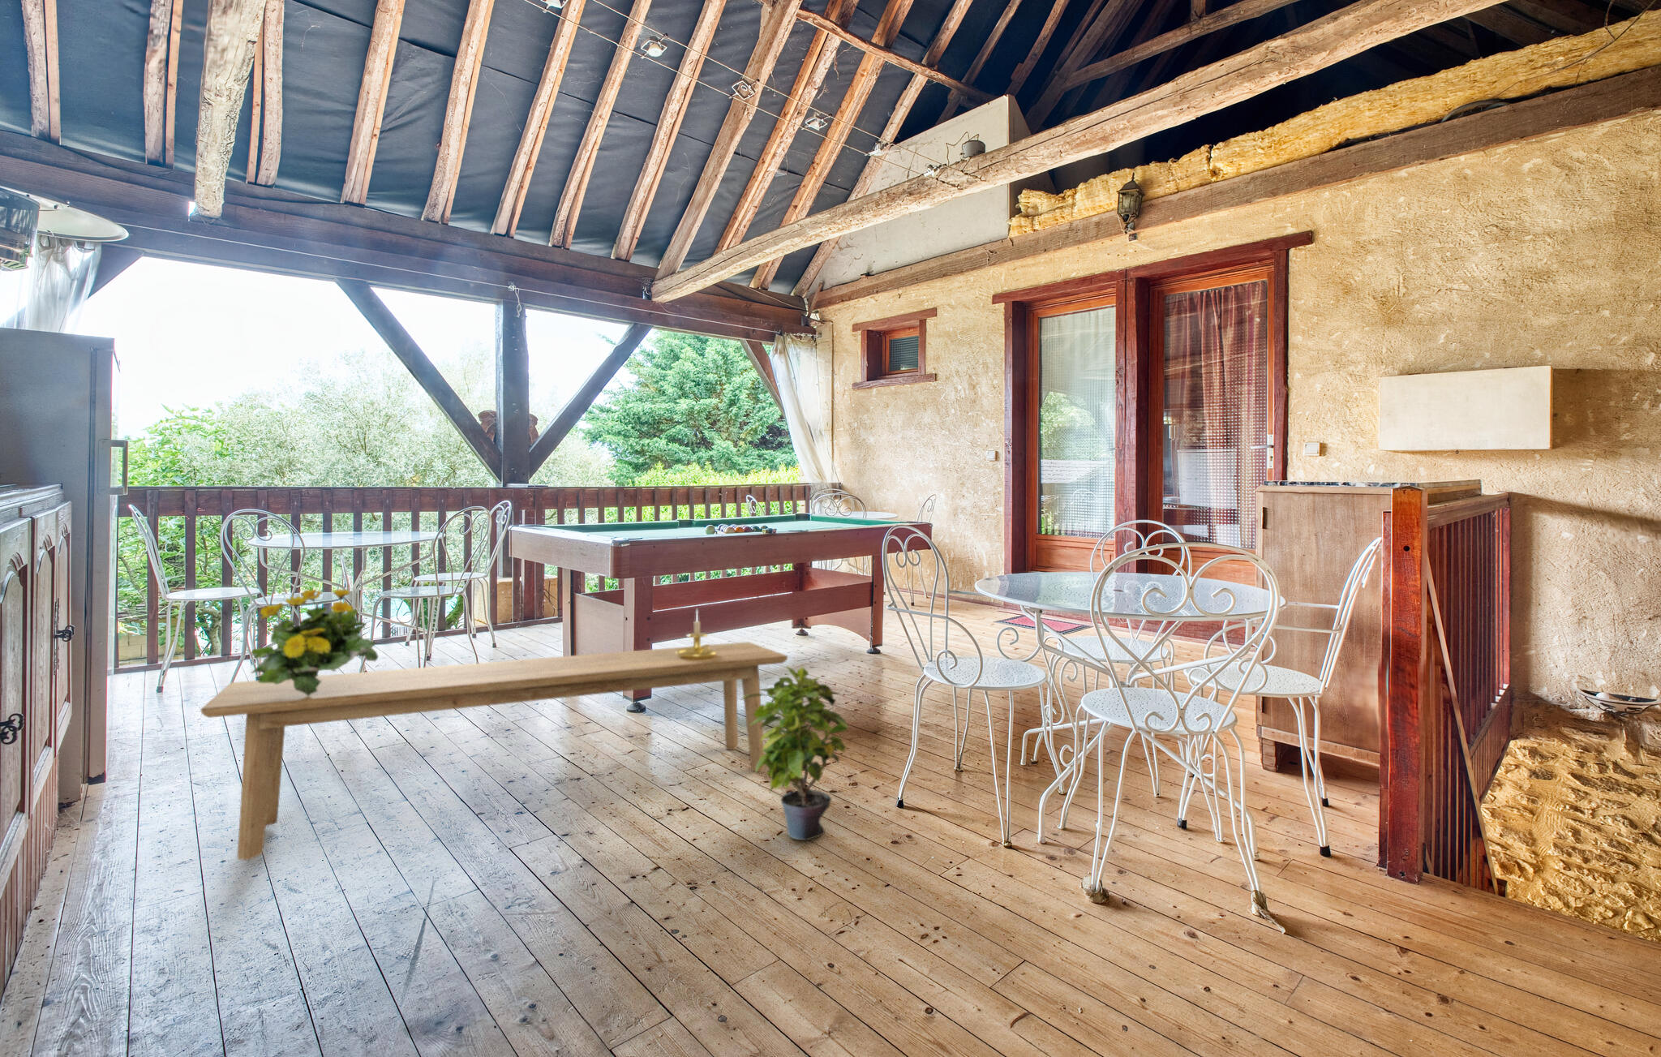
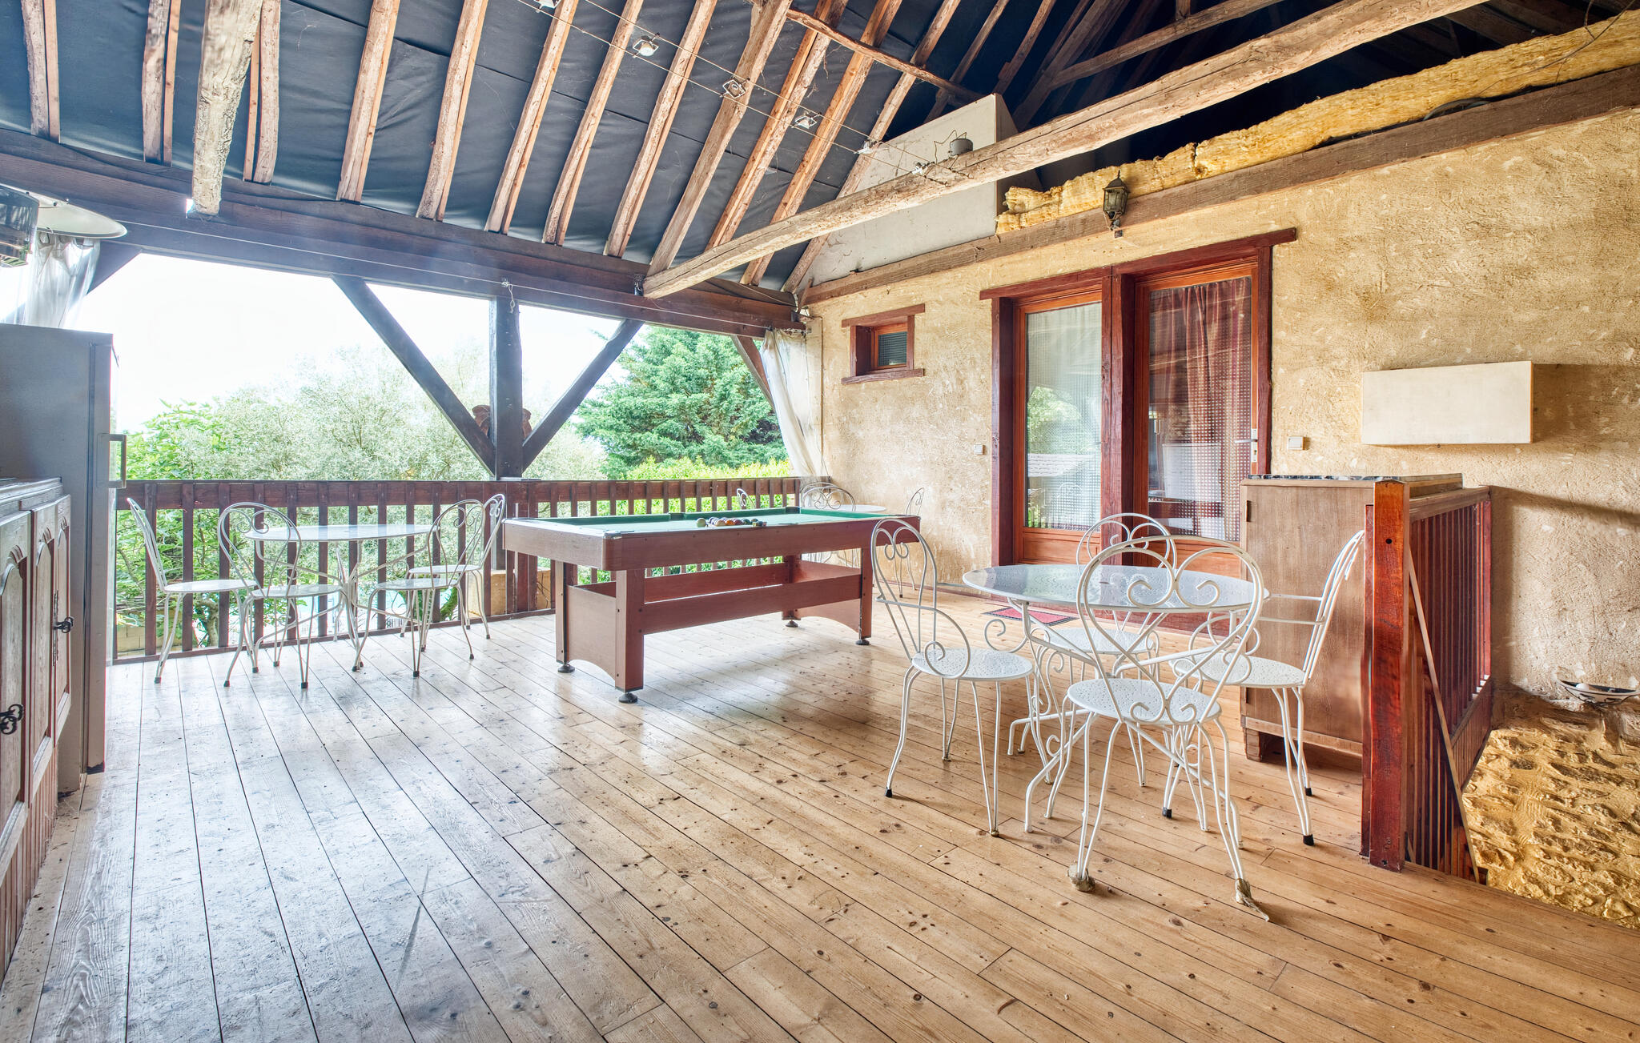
- candle holder (699, 632)
- bench (535, 700)
- flowering plant (316, 638)
- potted plant (800, 748)
